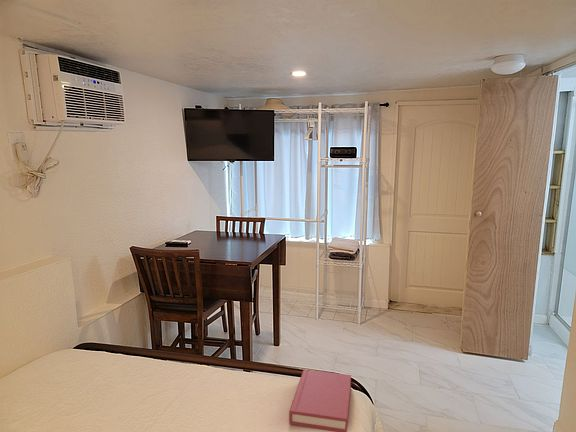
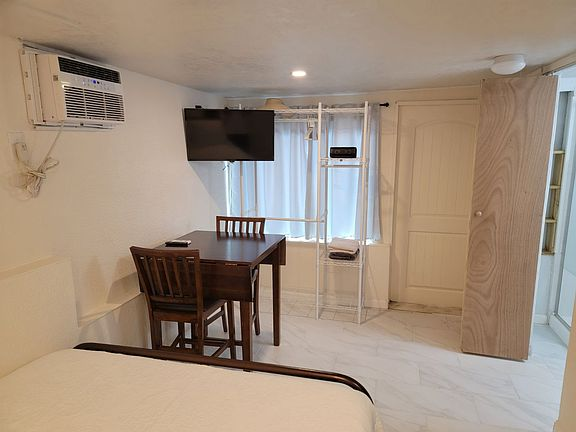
- hardback book (322, 397)
